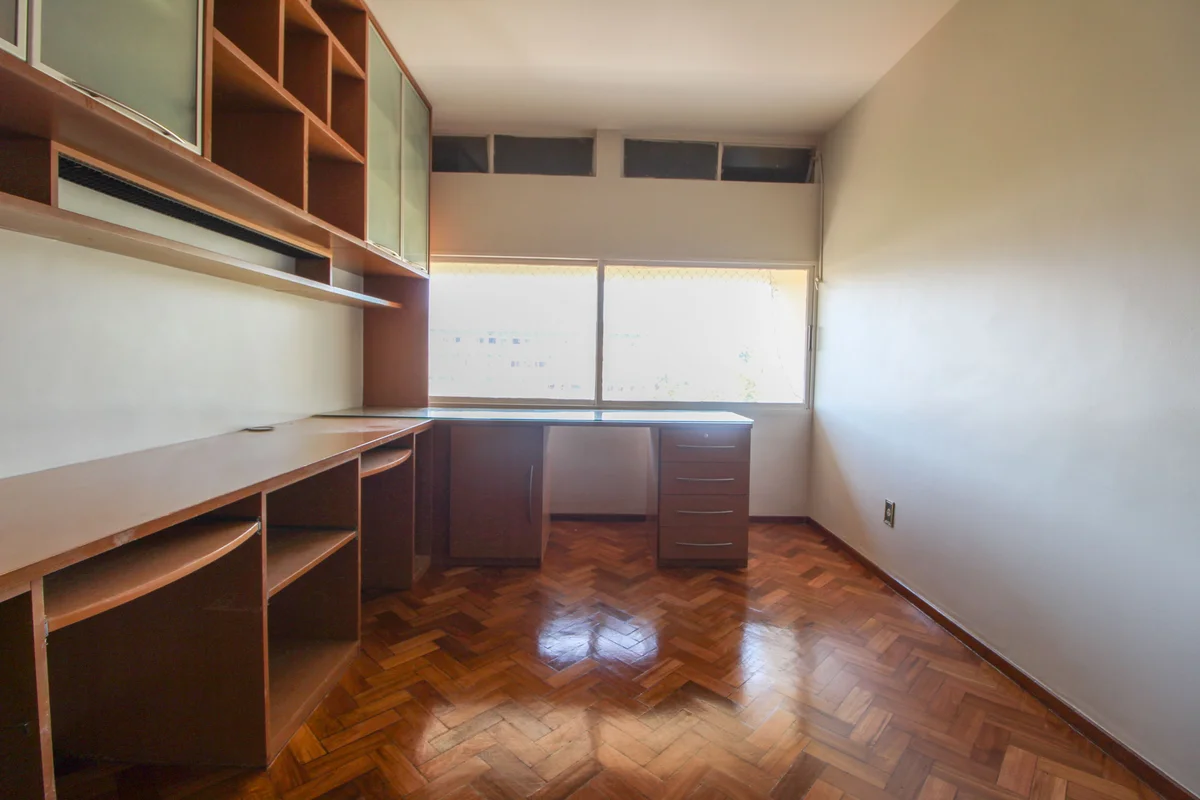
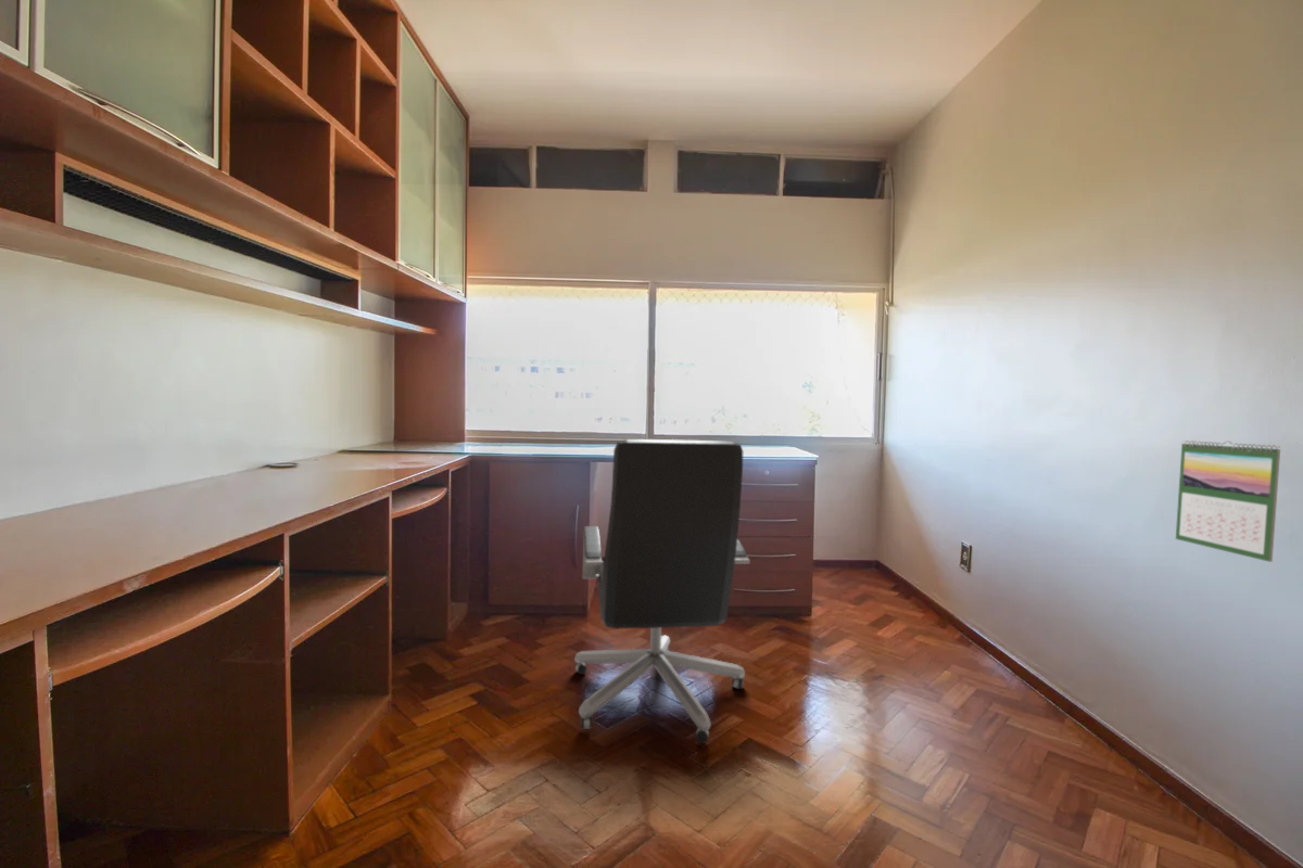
+ office chair (666, 566)
+ calendar (1223, 495)
